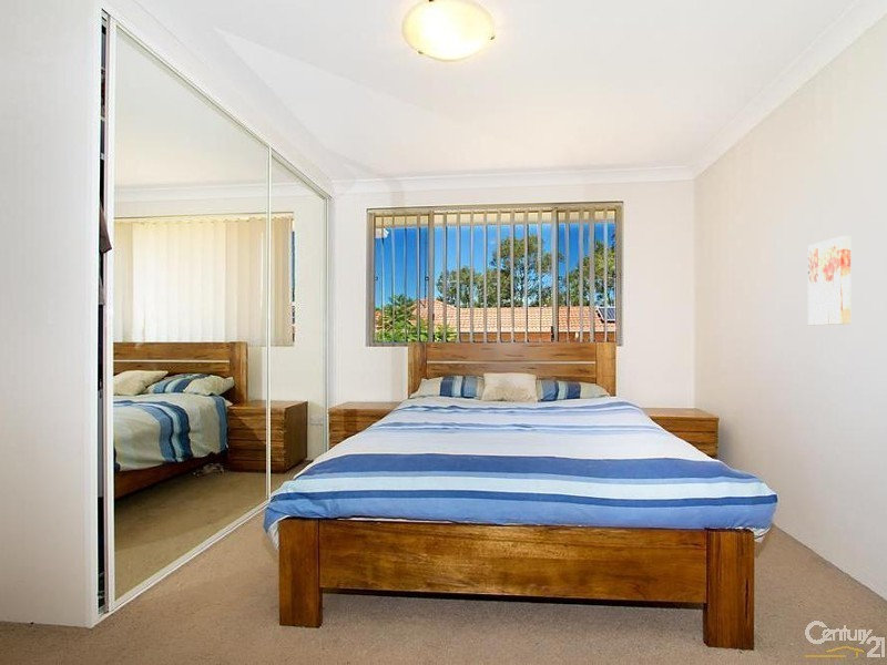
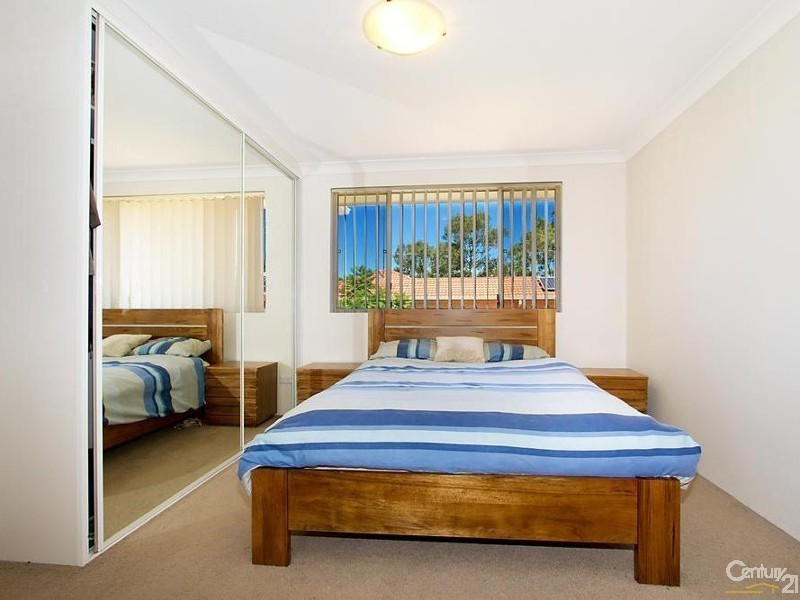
- wall art (828, 283)
